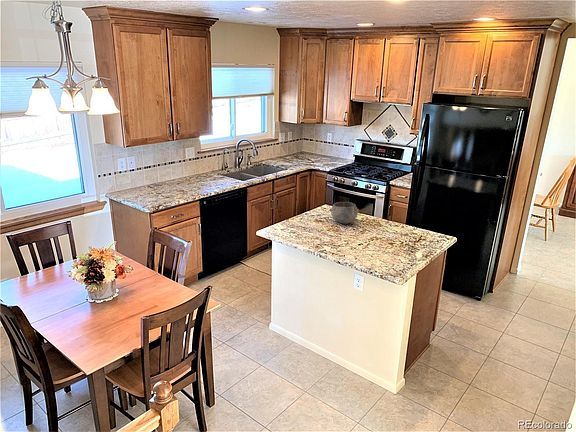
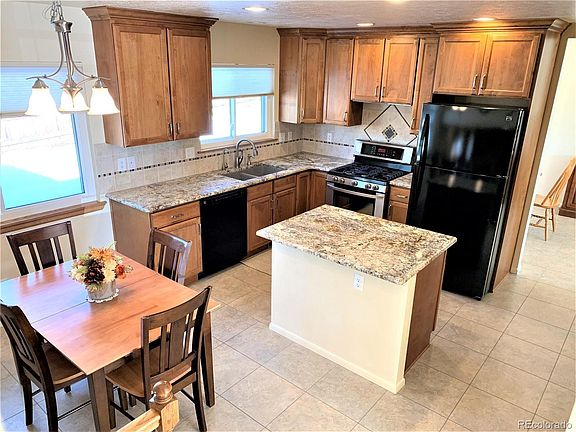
- bowl (344, 213)
